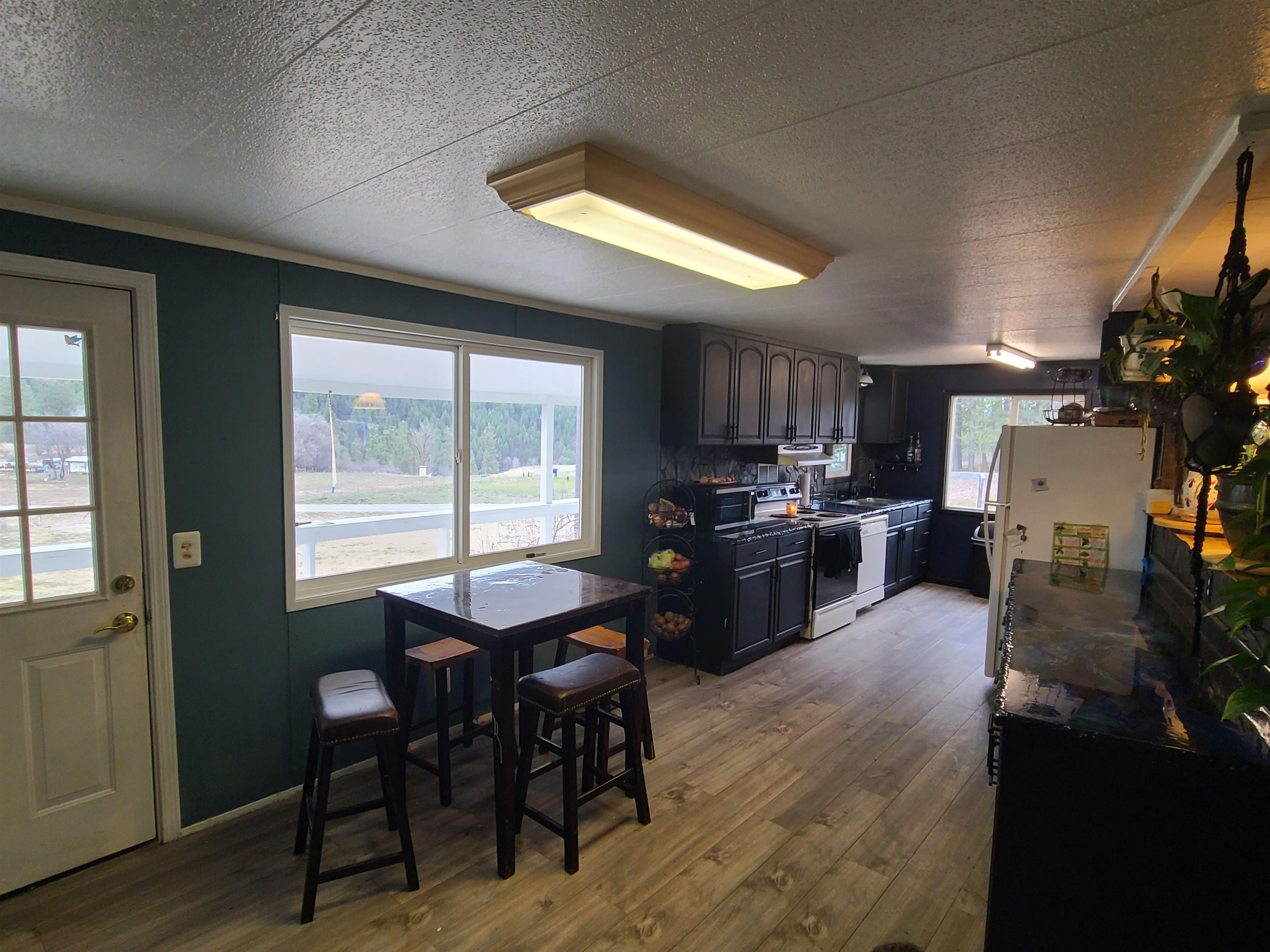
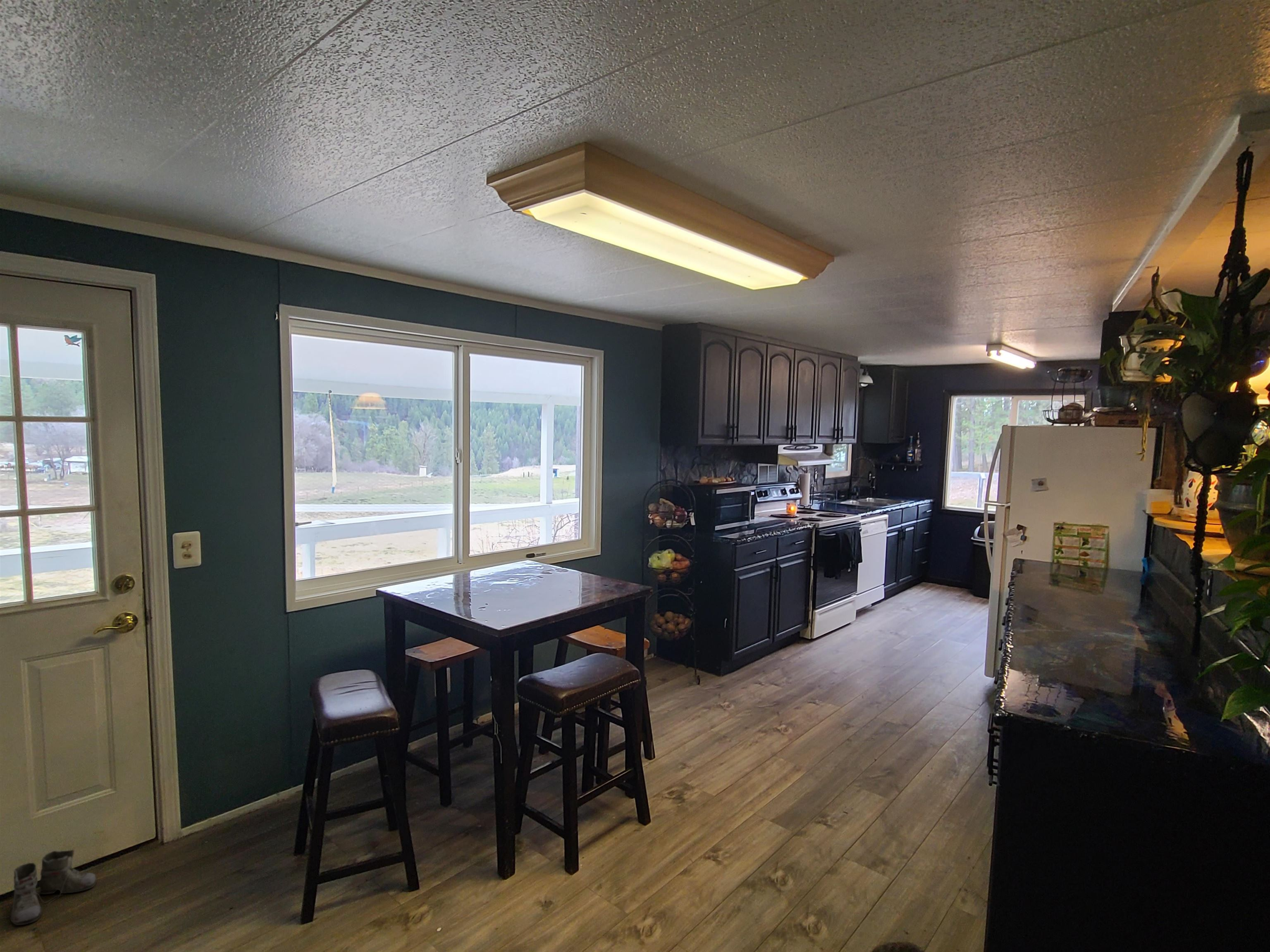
+ boots (45, 883)
